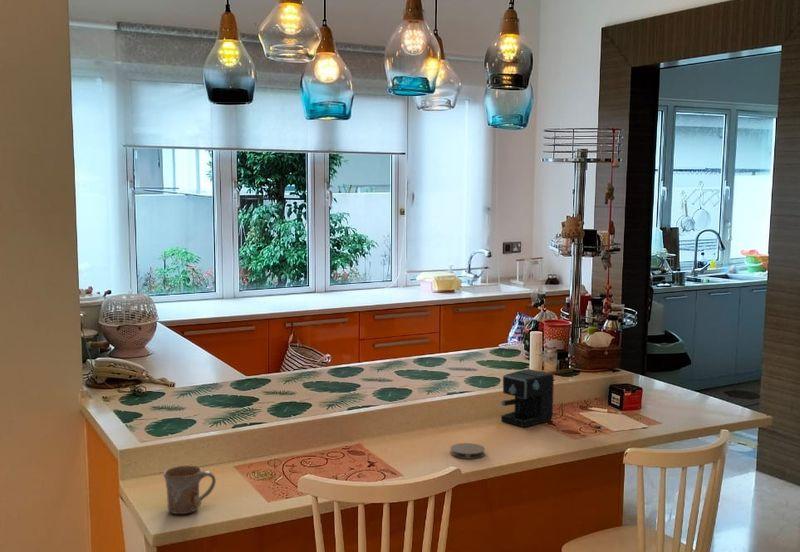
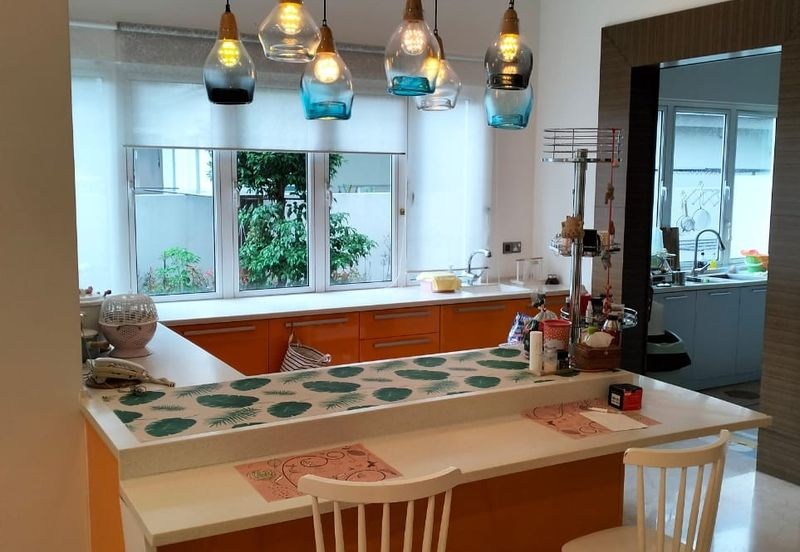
- coaster (467, 450)
- mug (190, 489)
- coffee maker (549, 401)
